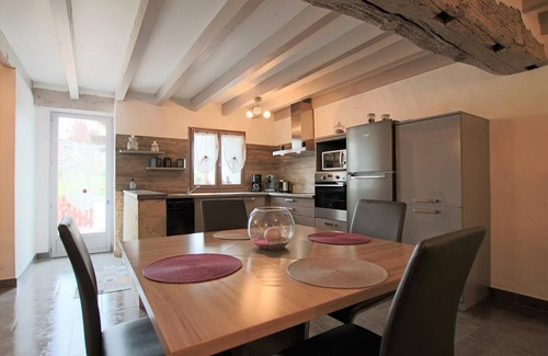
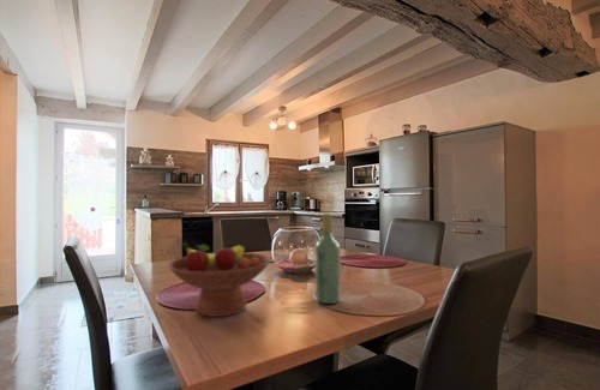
+ wine bottle (328, 257)
+ fruit bowl (221, 275)
